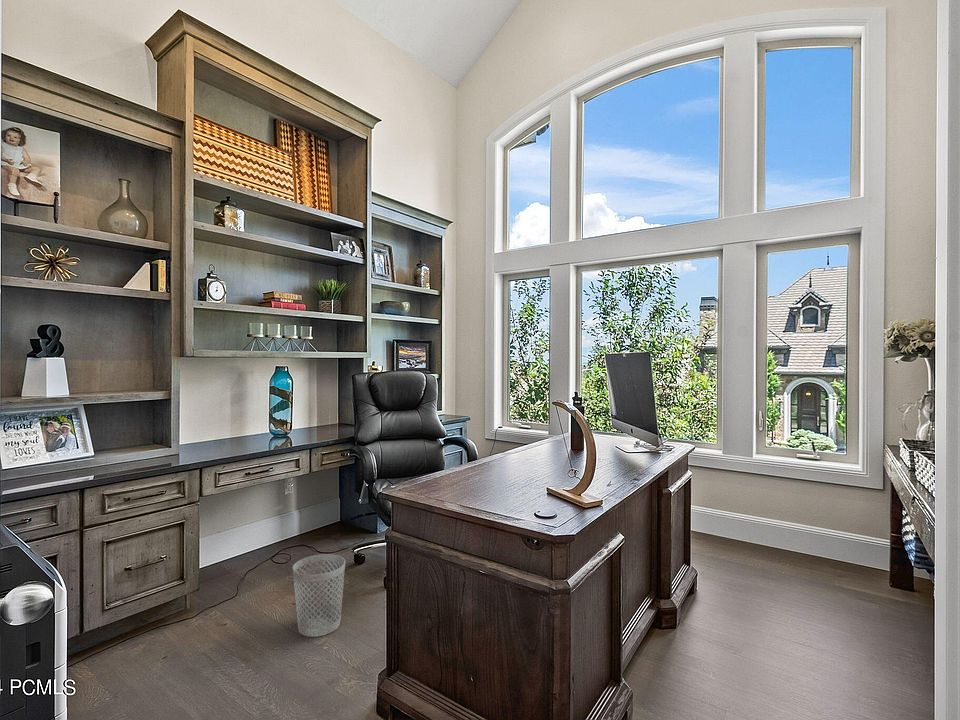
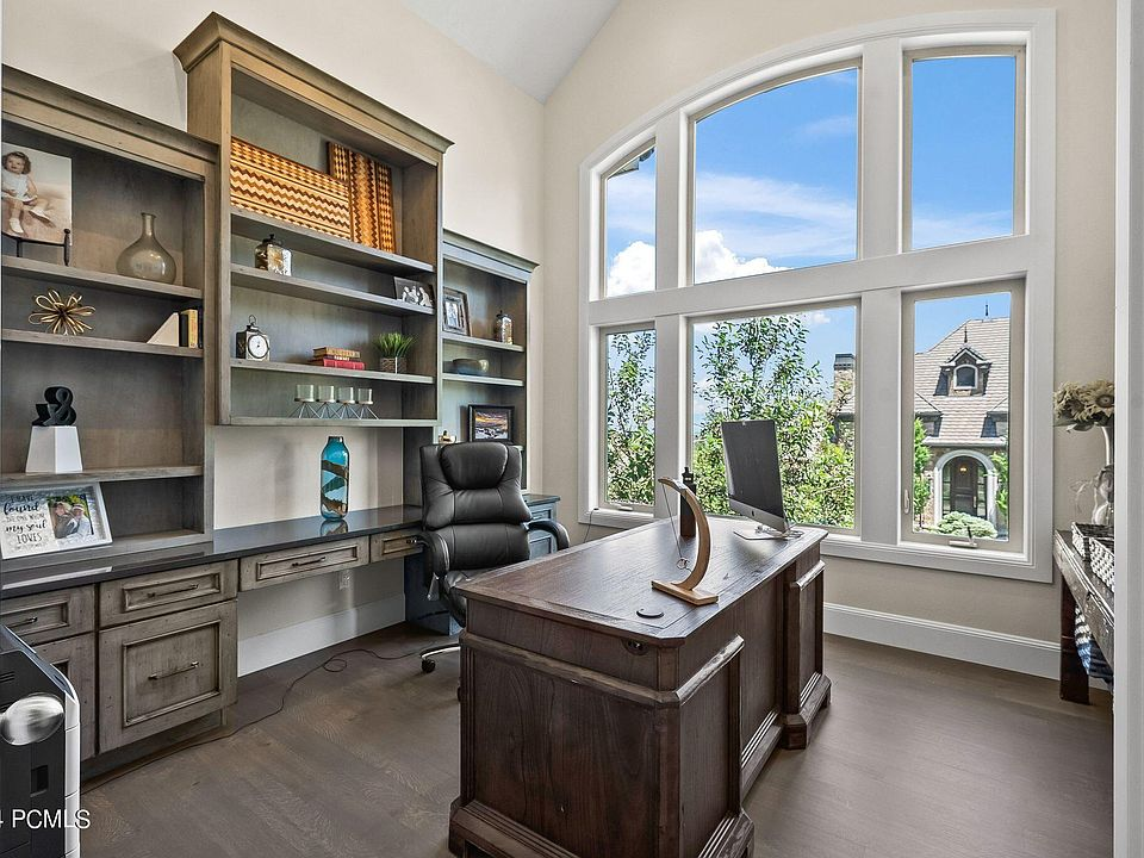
- wastebasket (319, 595)
